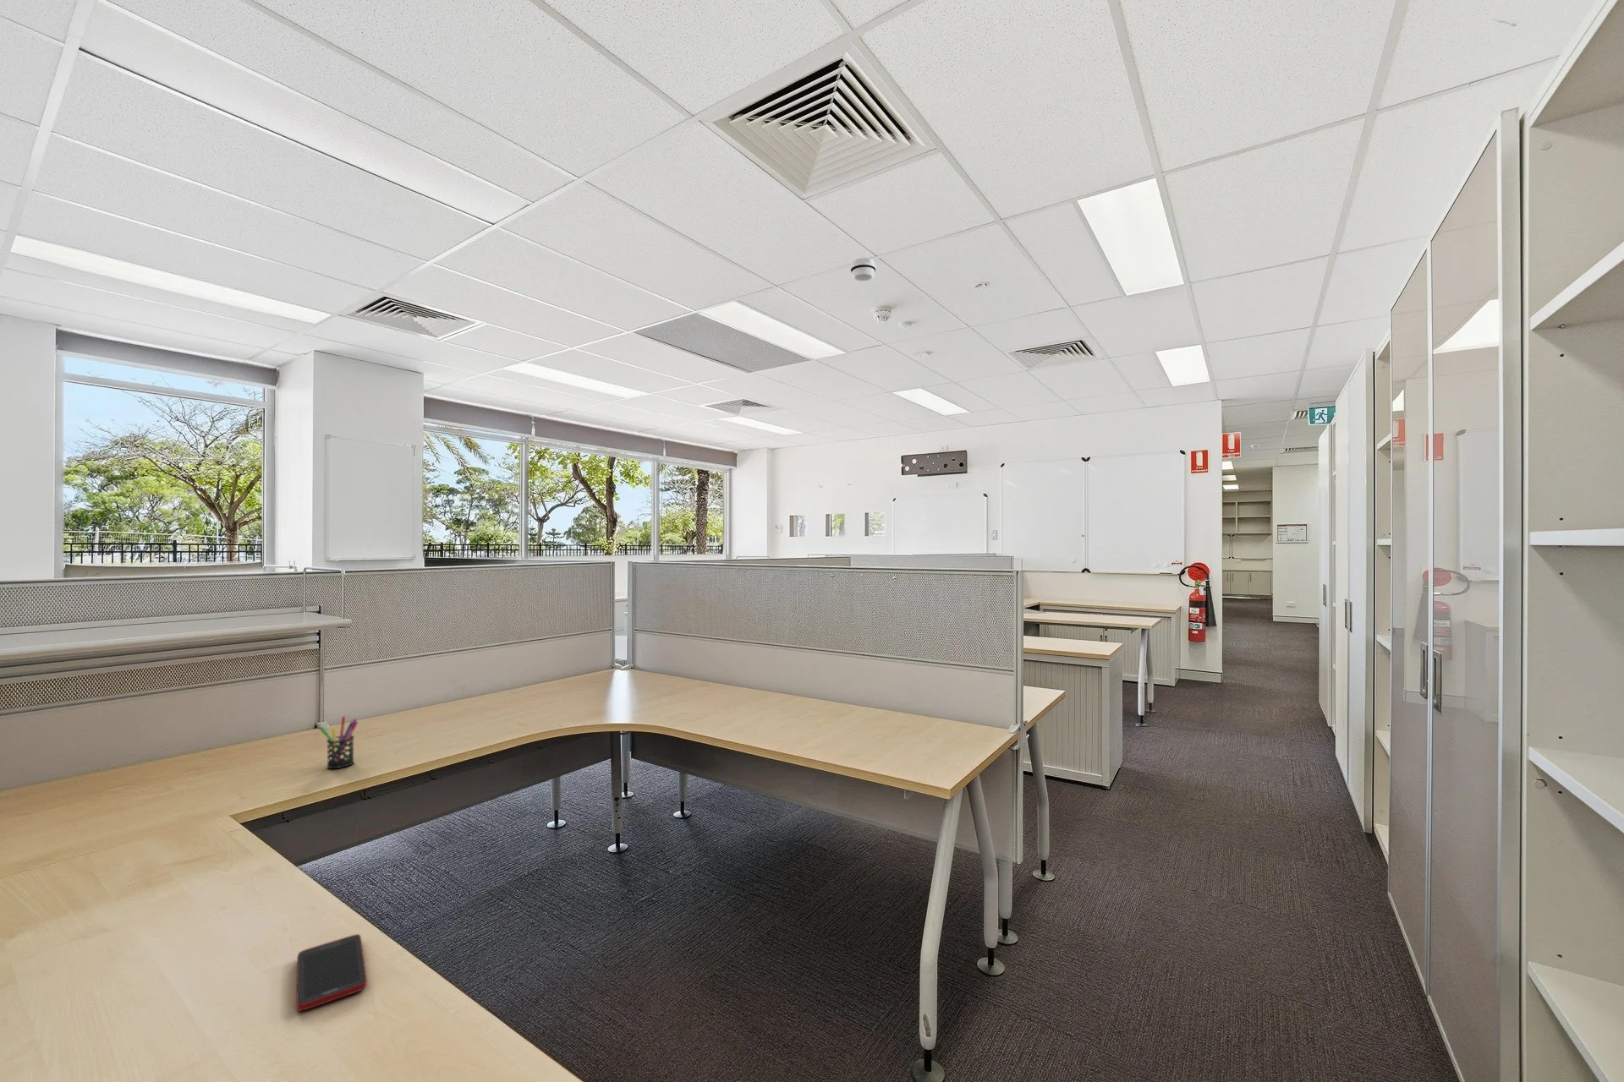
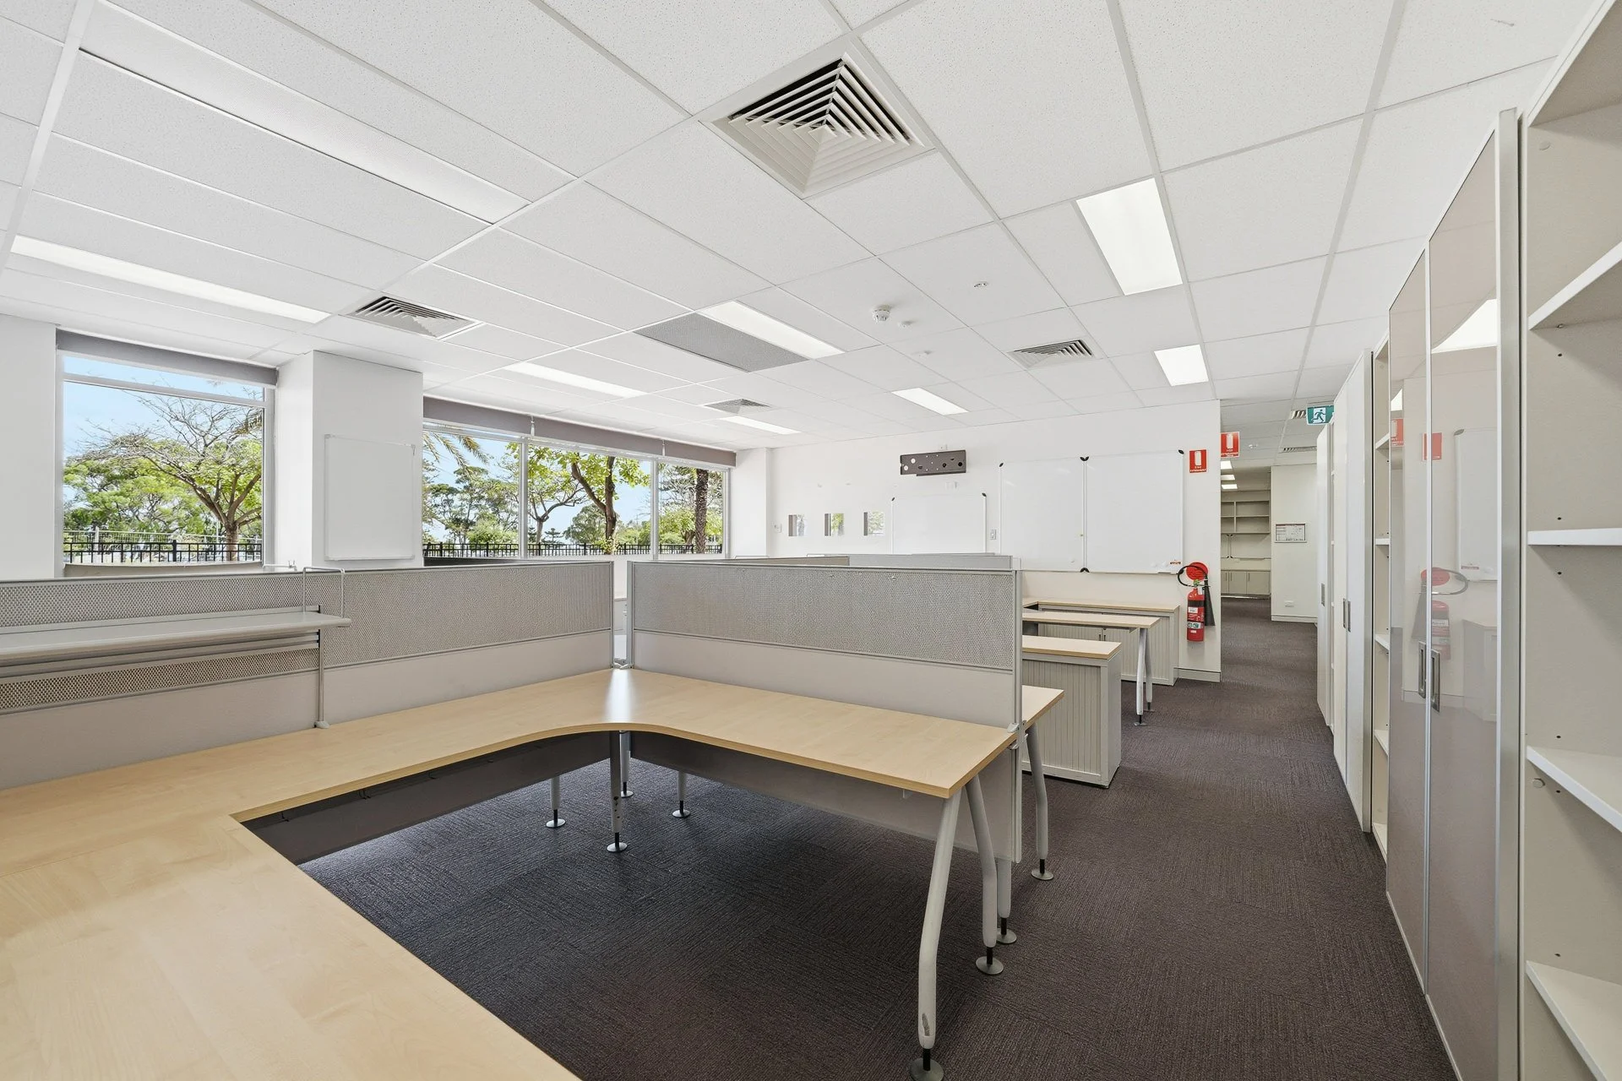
- pen holder (337, 741)
- smoke detector (863, 269)
- cell phone (331, 970)
